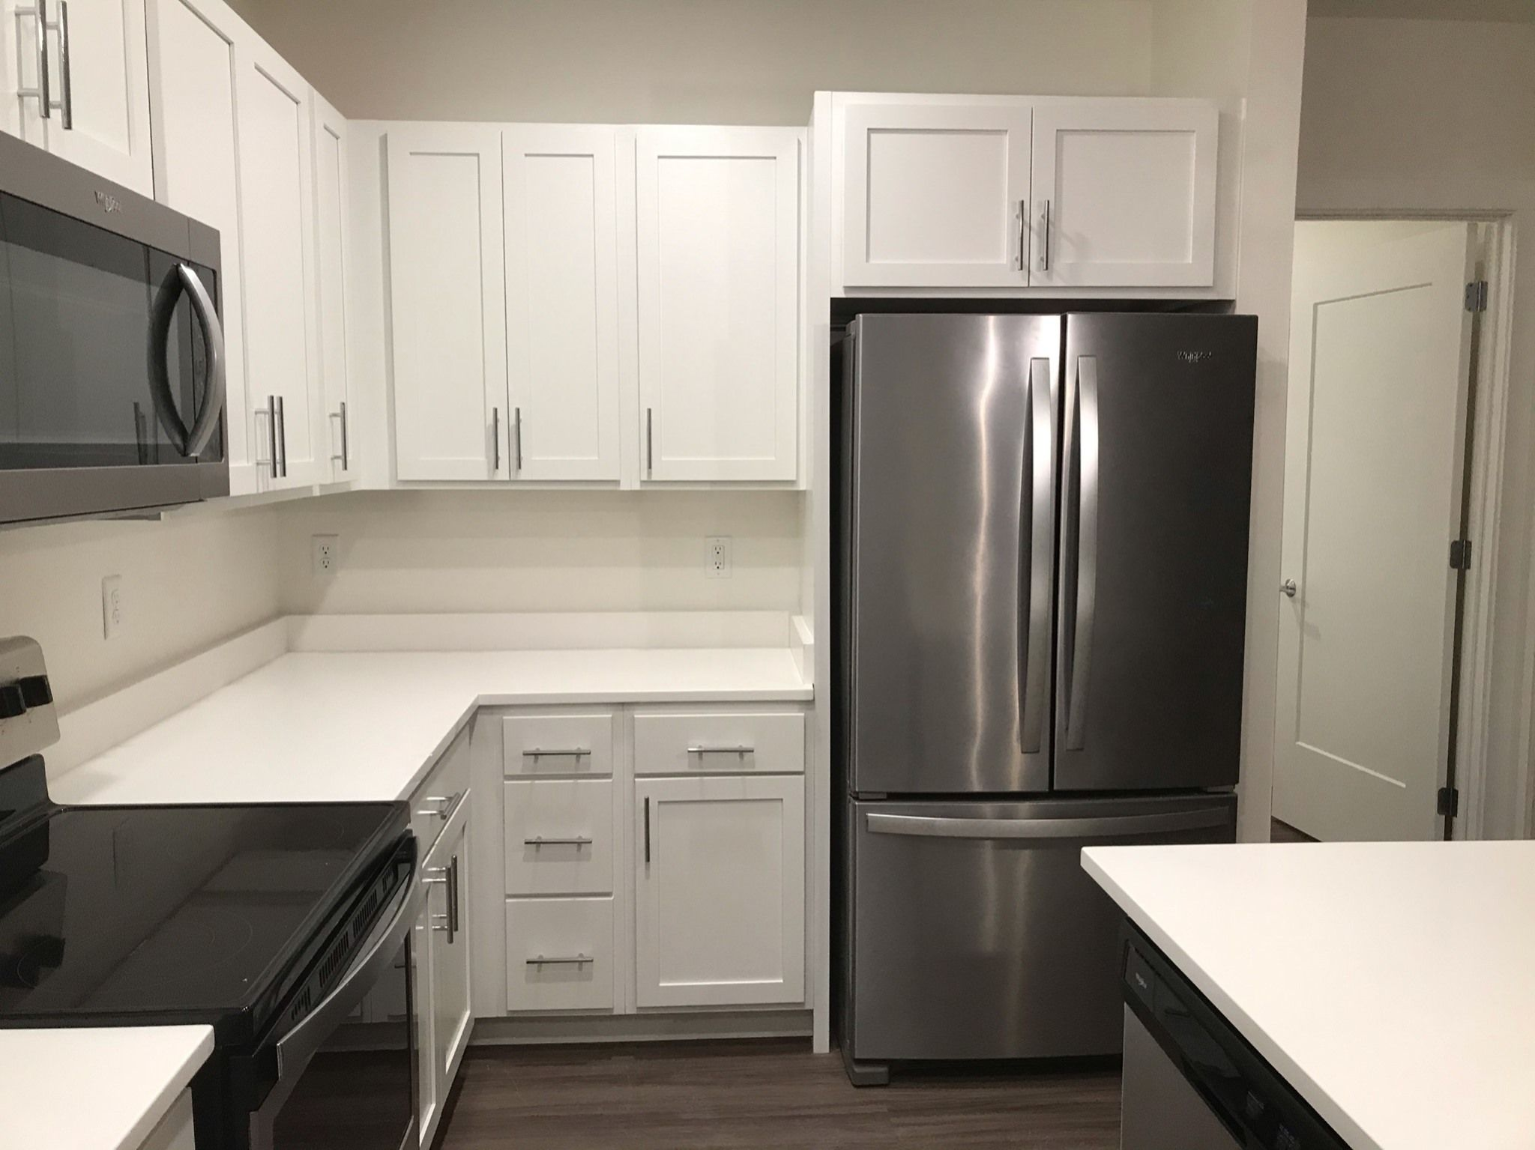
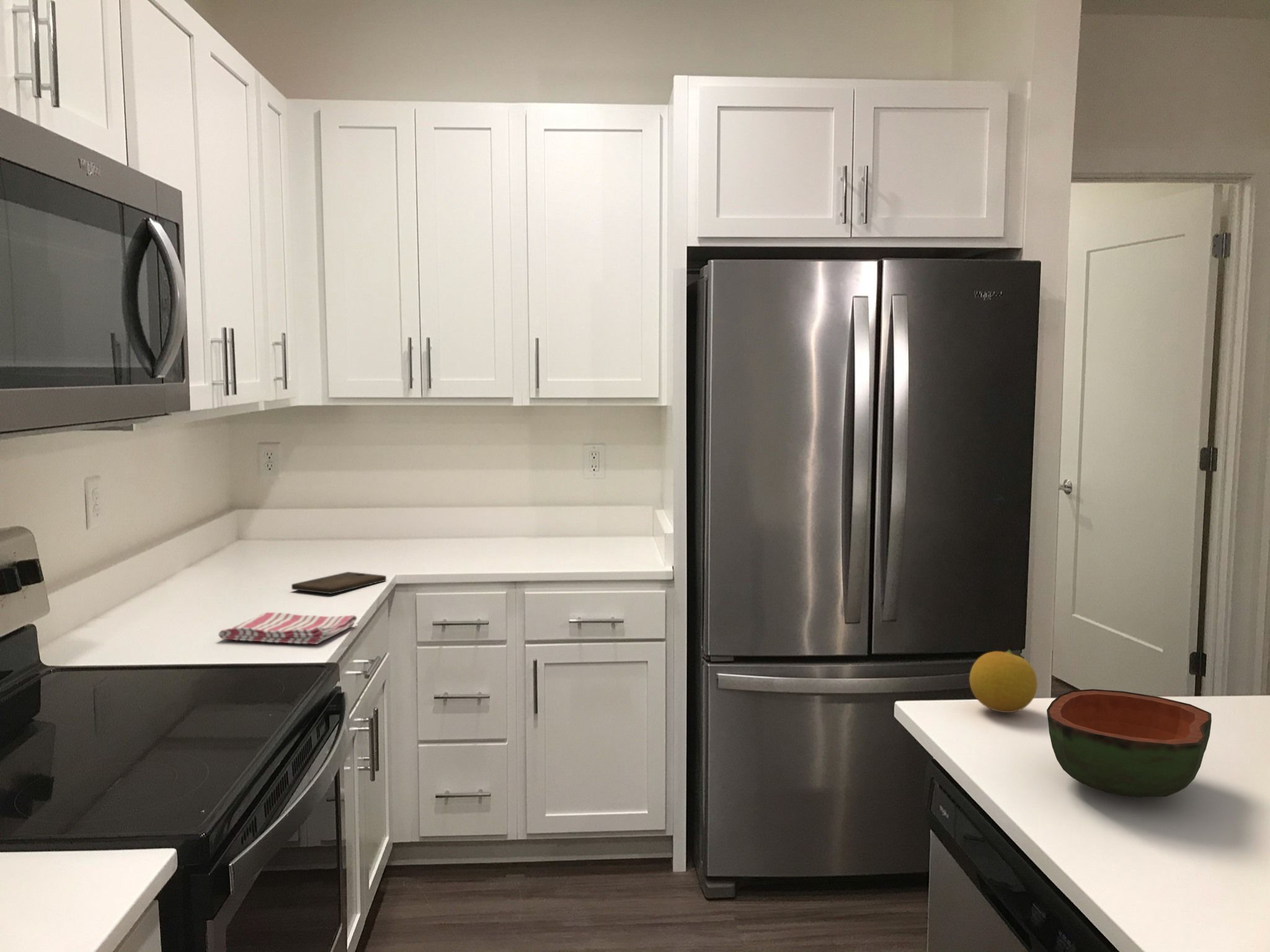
+ dish towel (290, 625)
+ cutting board (340, 582)
+ fruit (1003, 681)
+ bowl (1126, 750)
